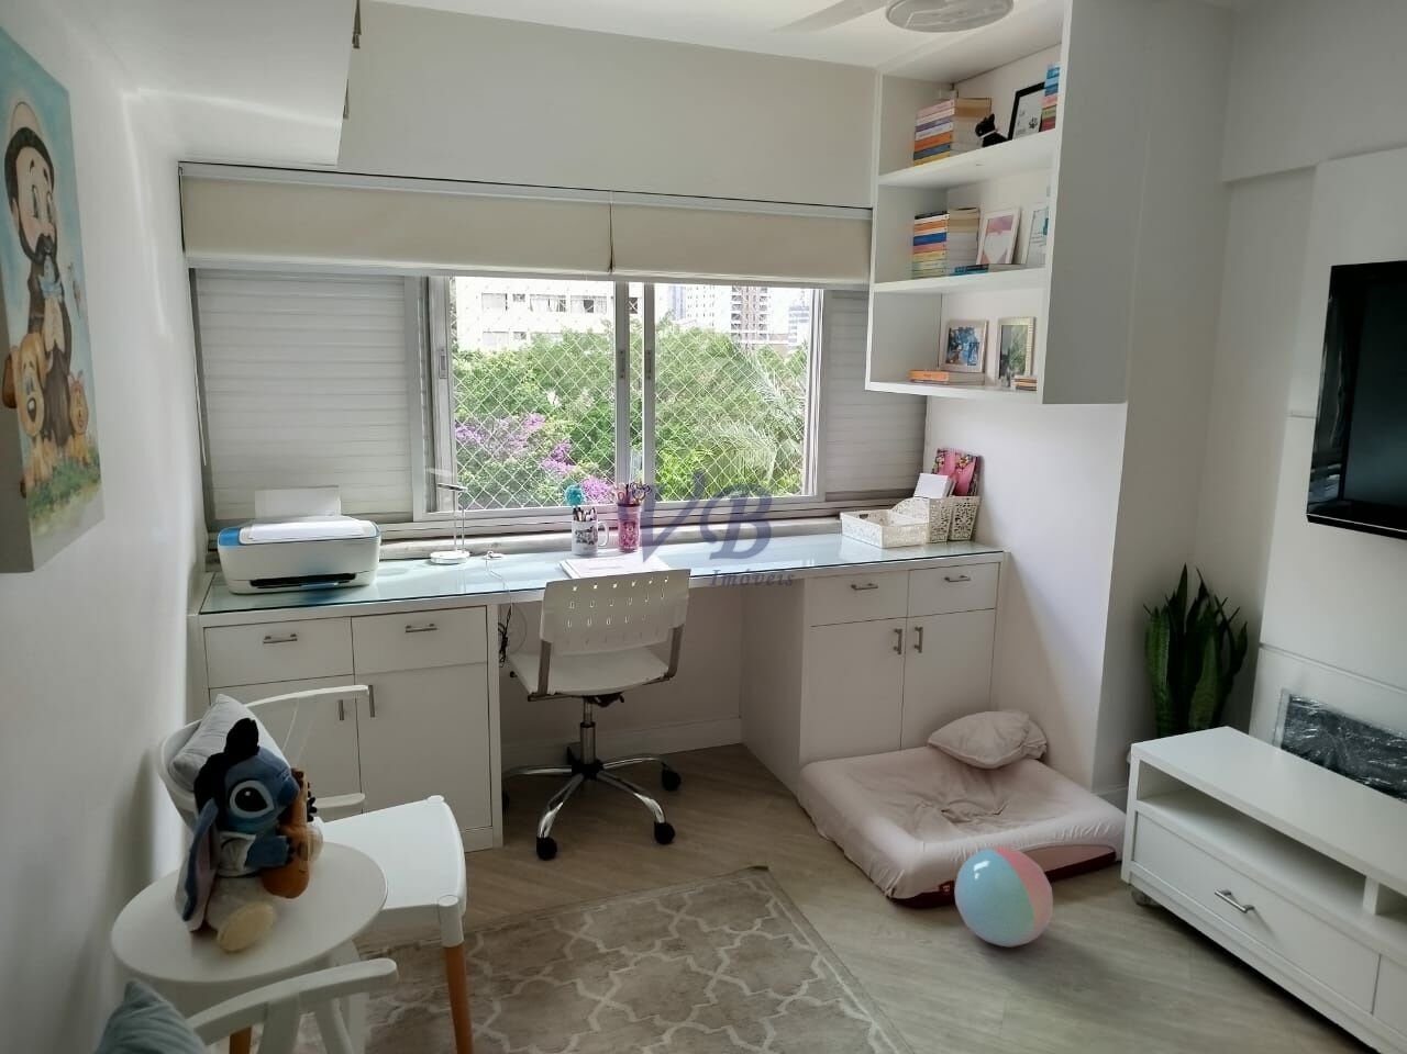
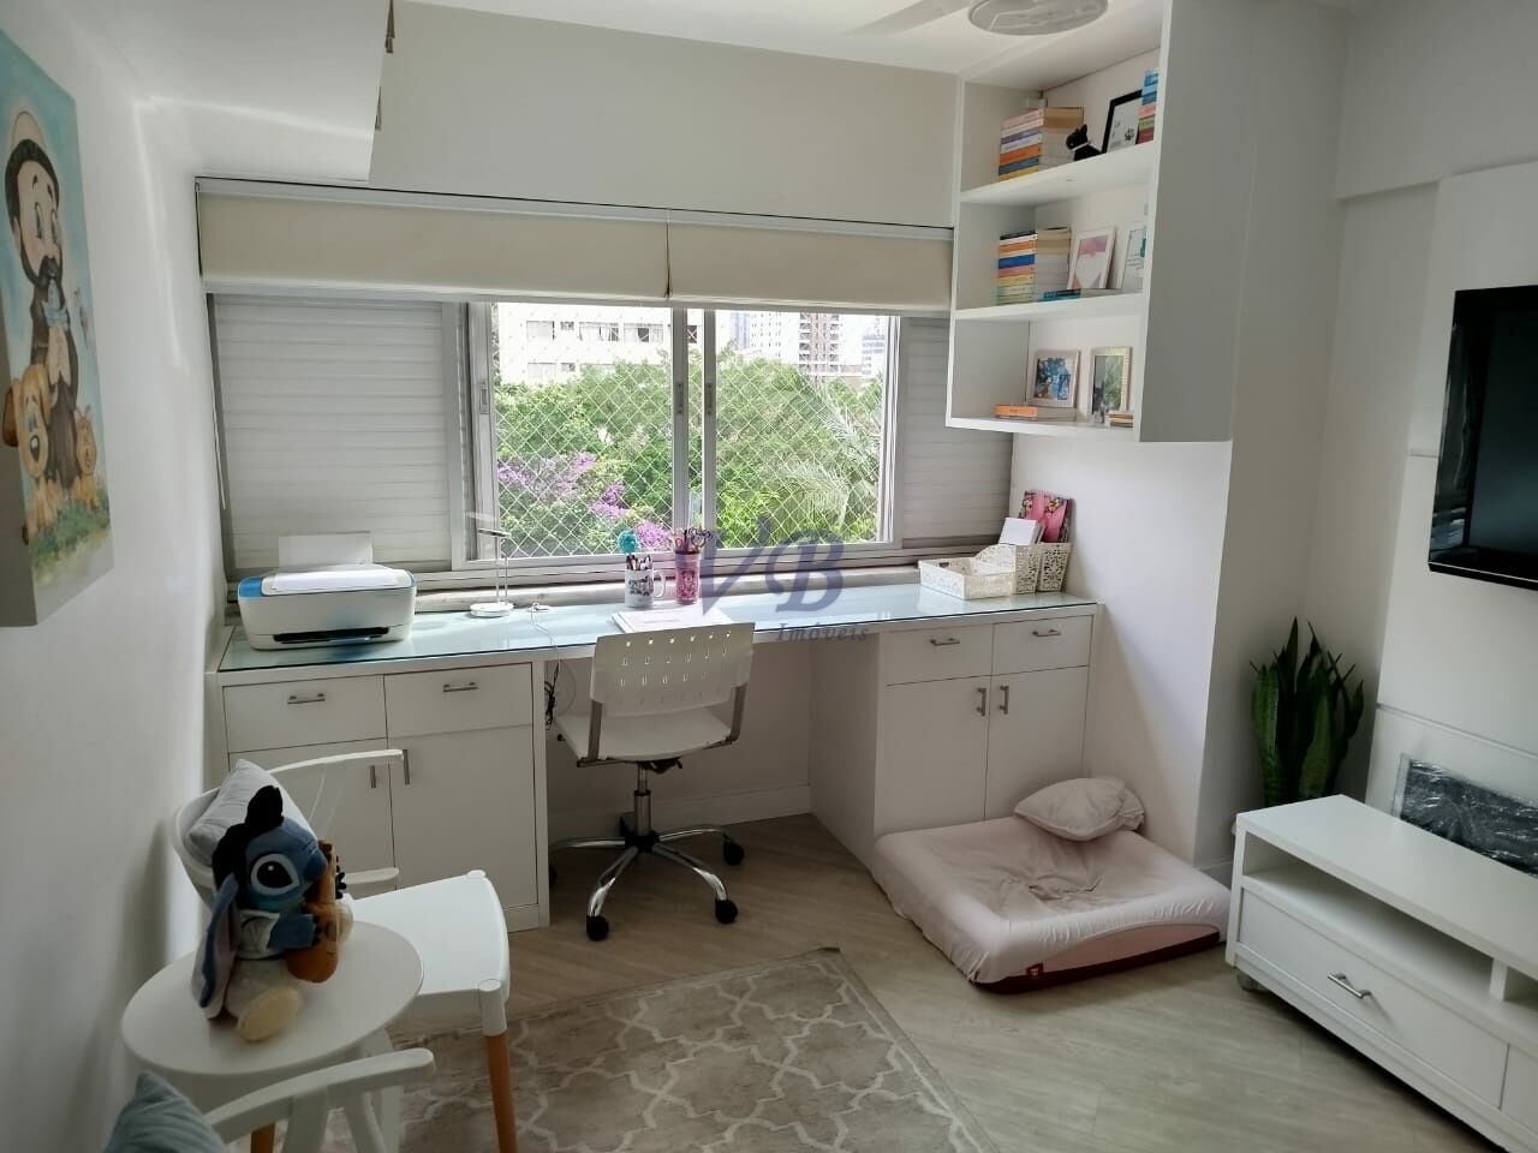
- ball (1003, 895)
